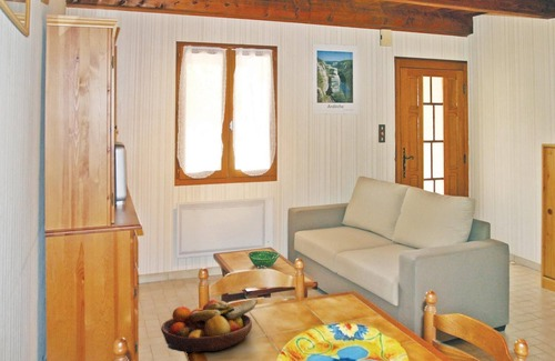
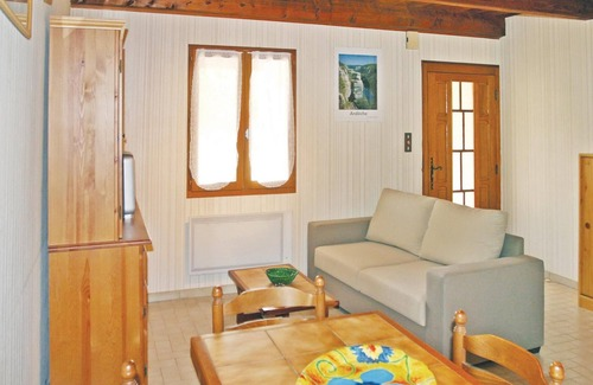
- fruit bowl (208, 319)
